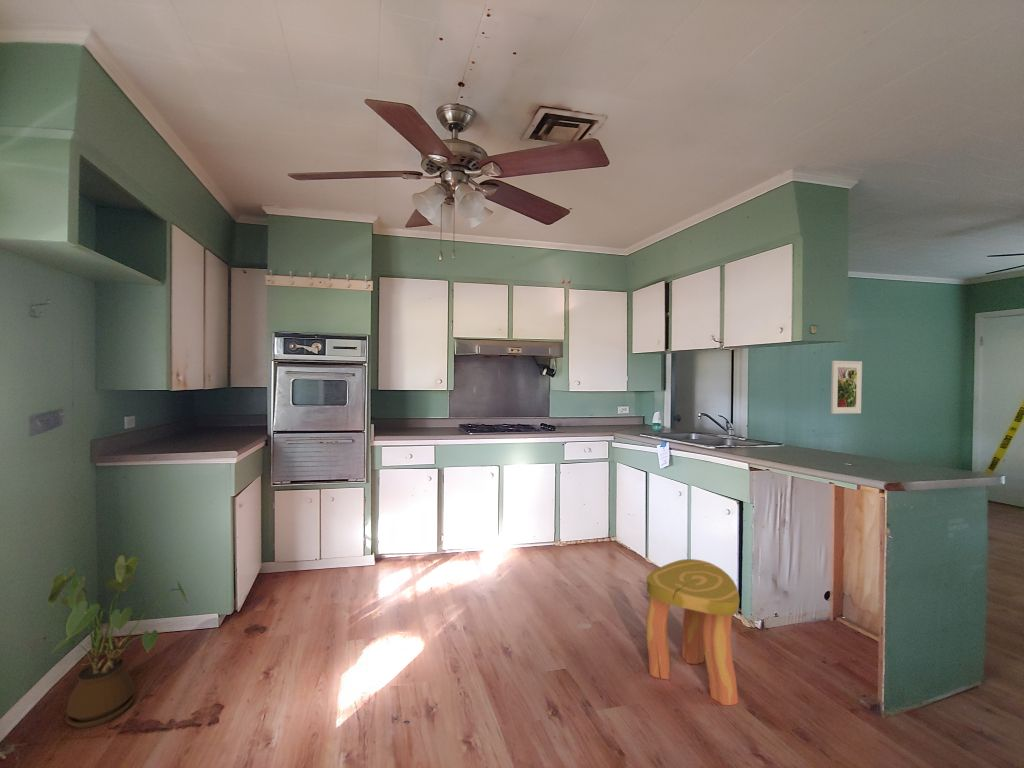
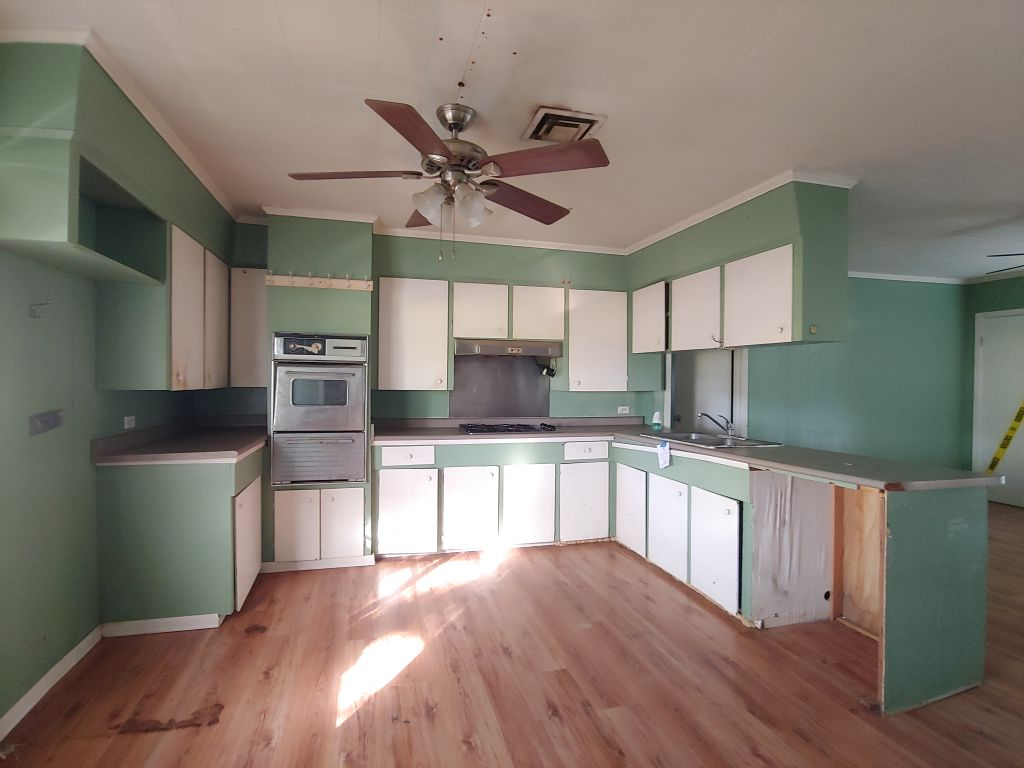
- house plant (113, 638)
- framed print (846, 387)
- stool (696, 630)
